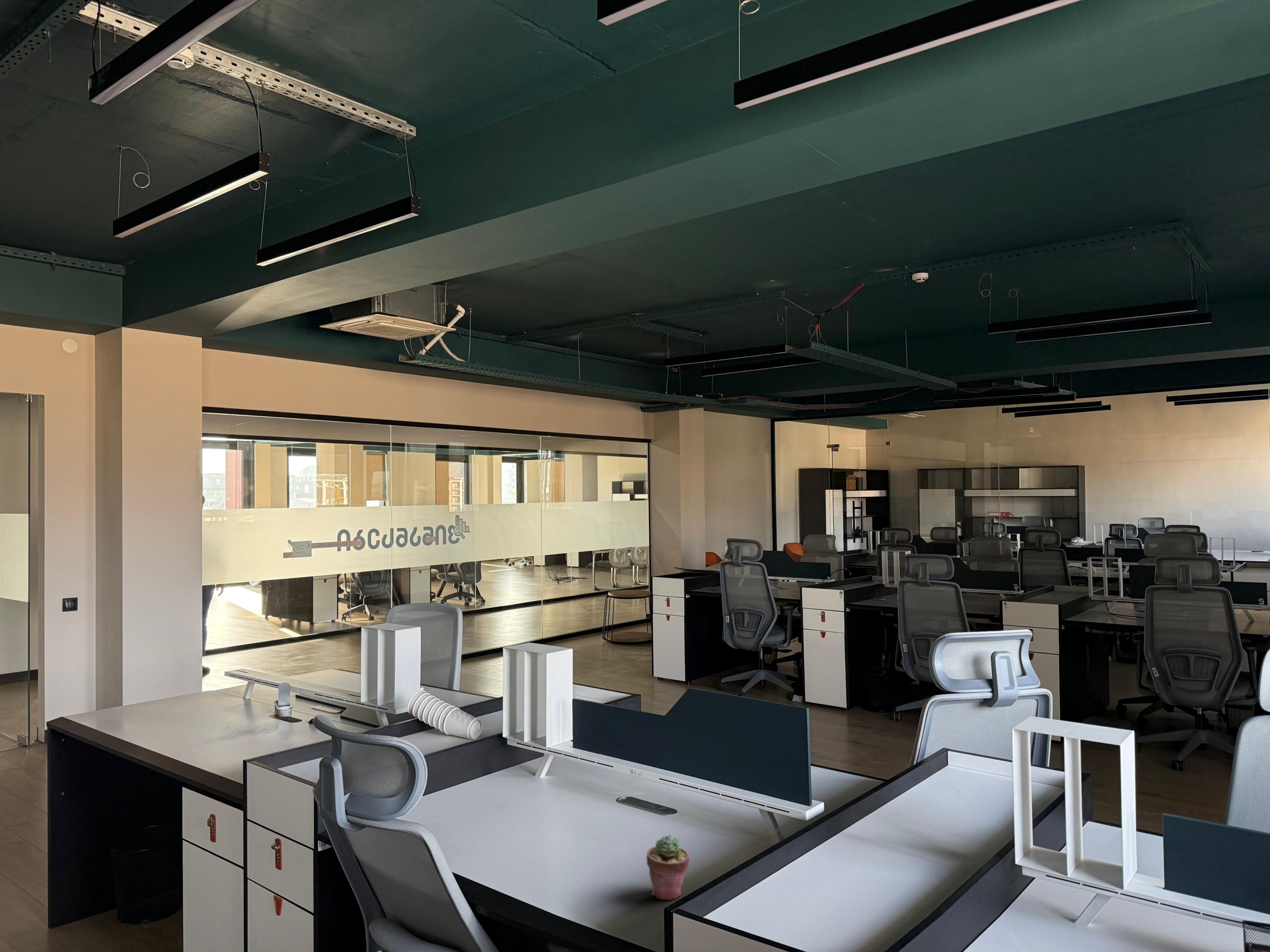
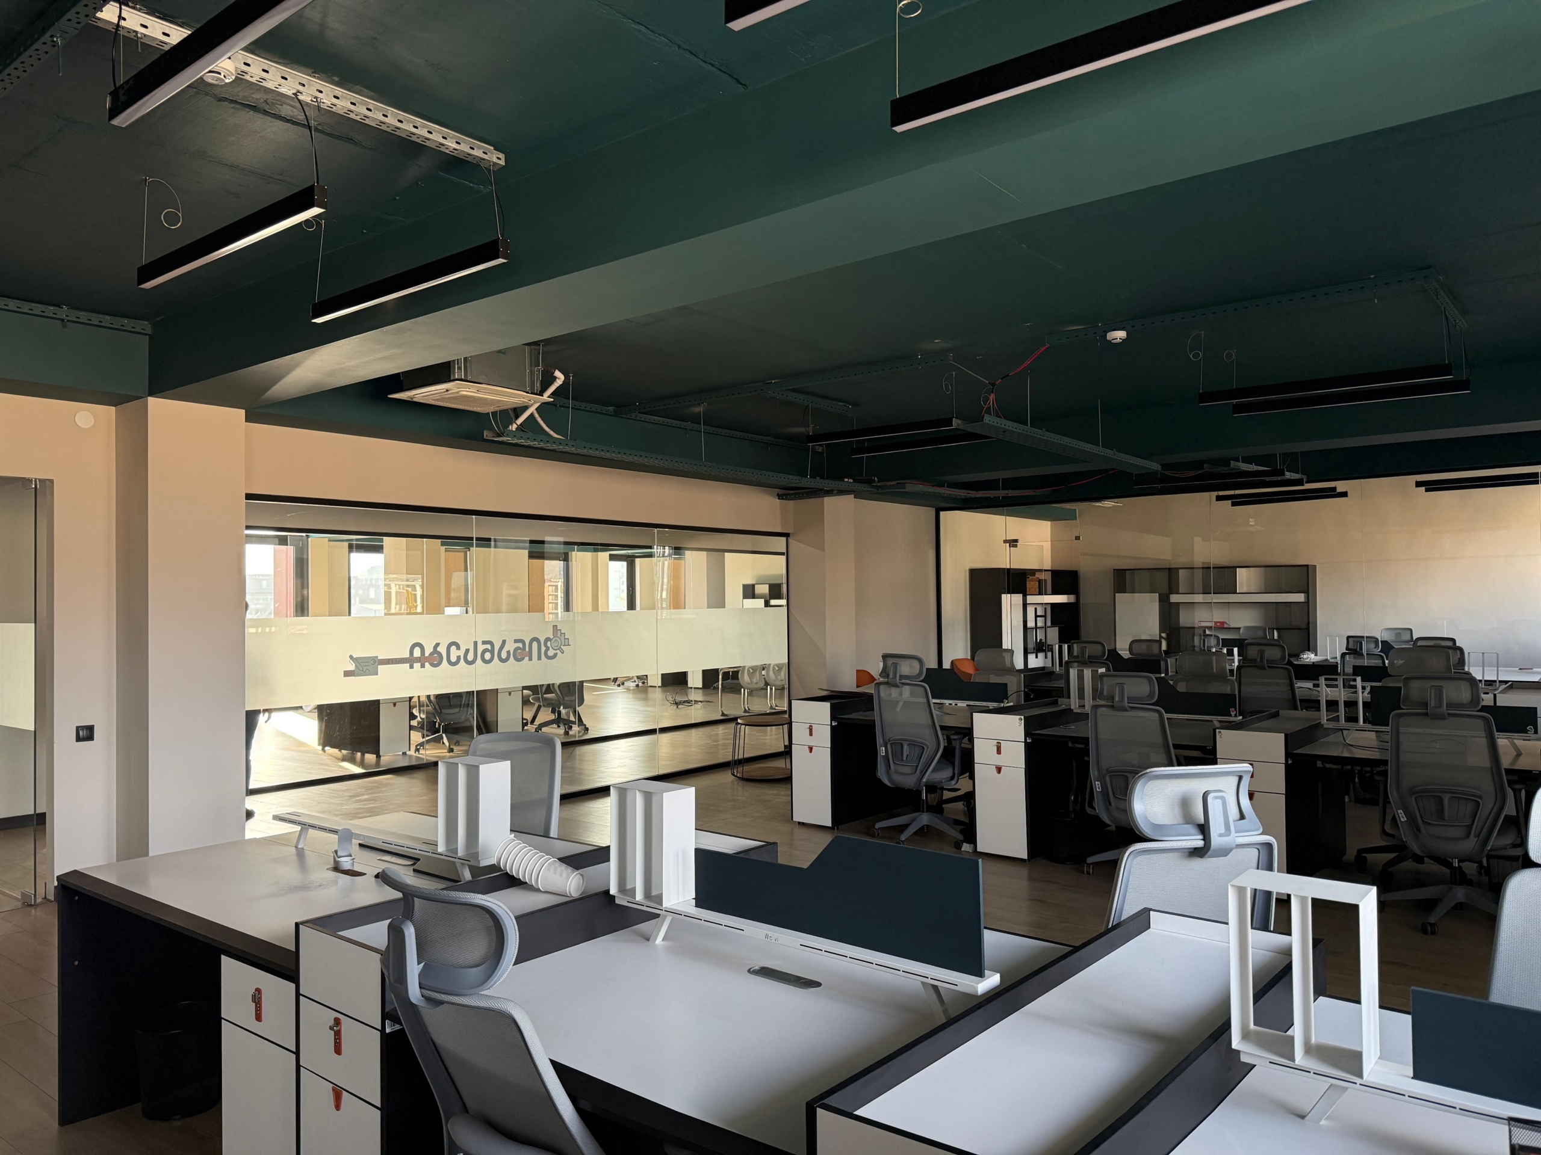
- potted succulent (667, 865)
